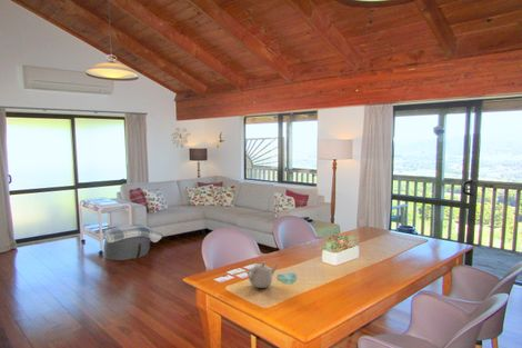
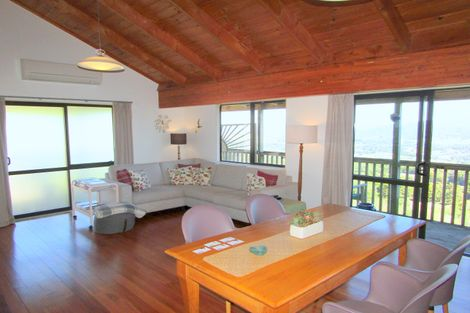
- teapot (262, 272)
